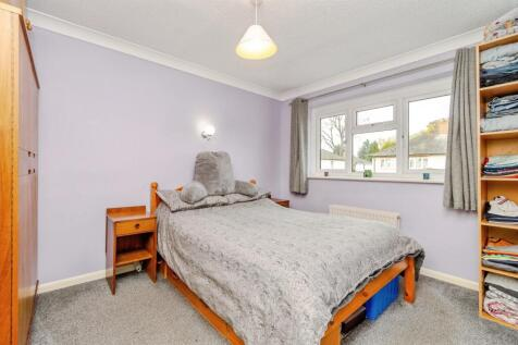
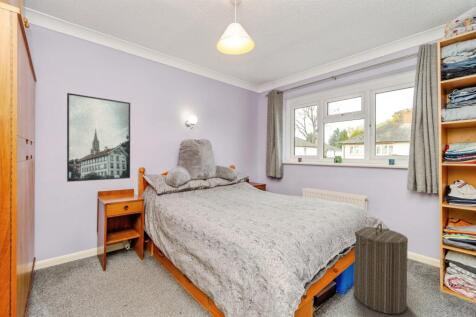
+ laundry hamper (379, 261)
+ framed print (101, 139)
